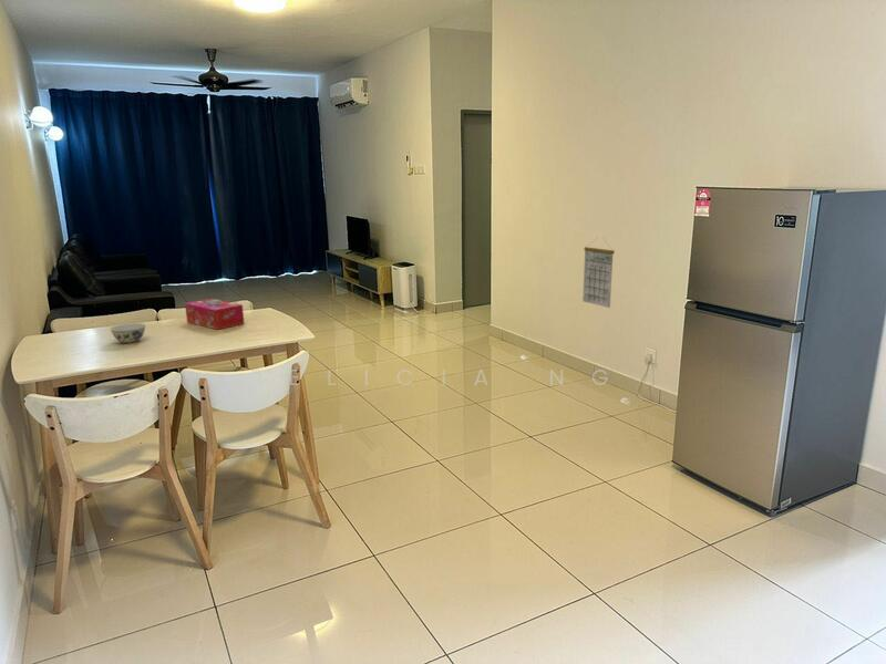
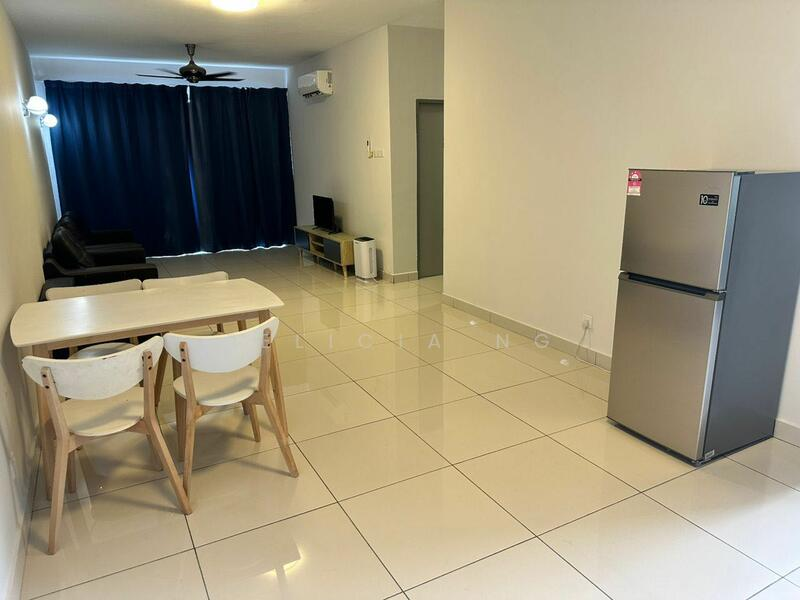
- chinaware (128, 333)
- tissue box (214, 313)
- calendar (597, 270)
